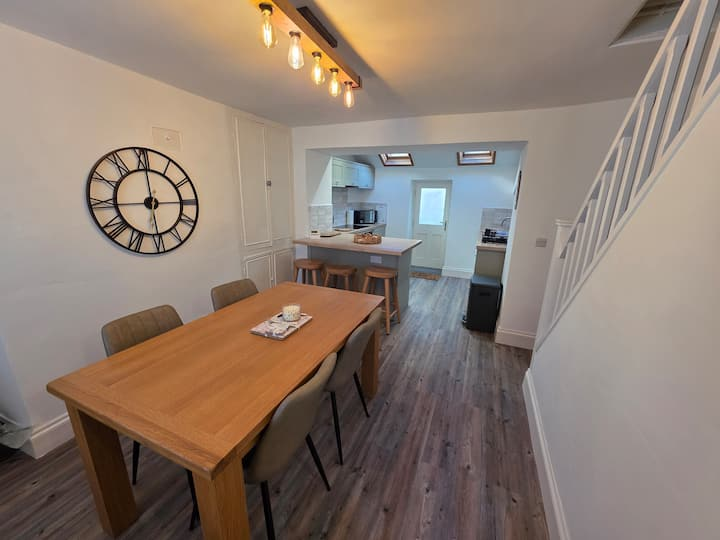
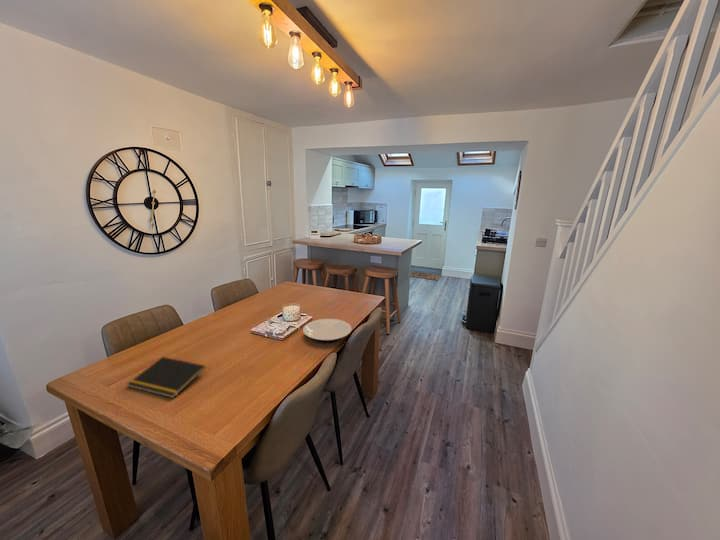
+ plate (327, 331)
+ notepad (167, 375)
